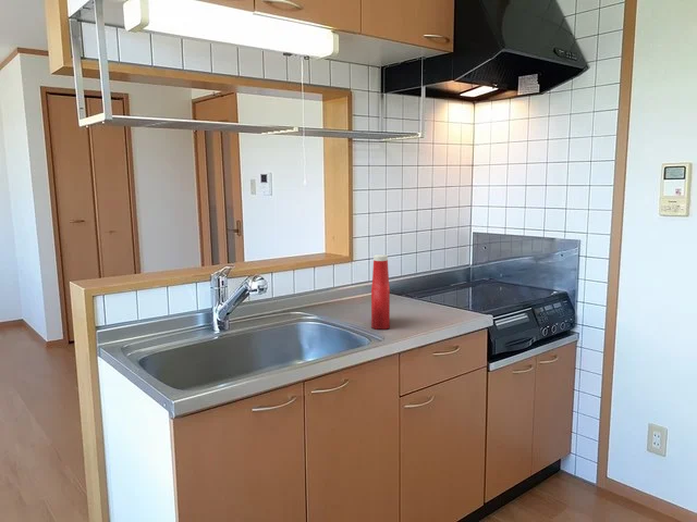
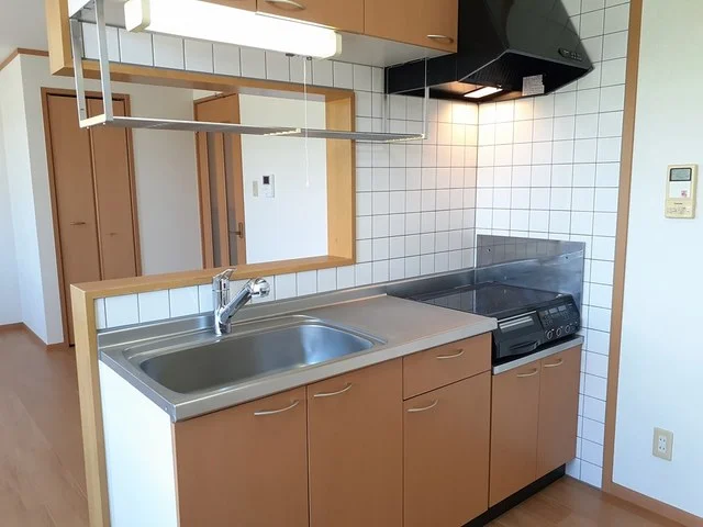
- soap bottle (380, 289)
